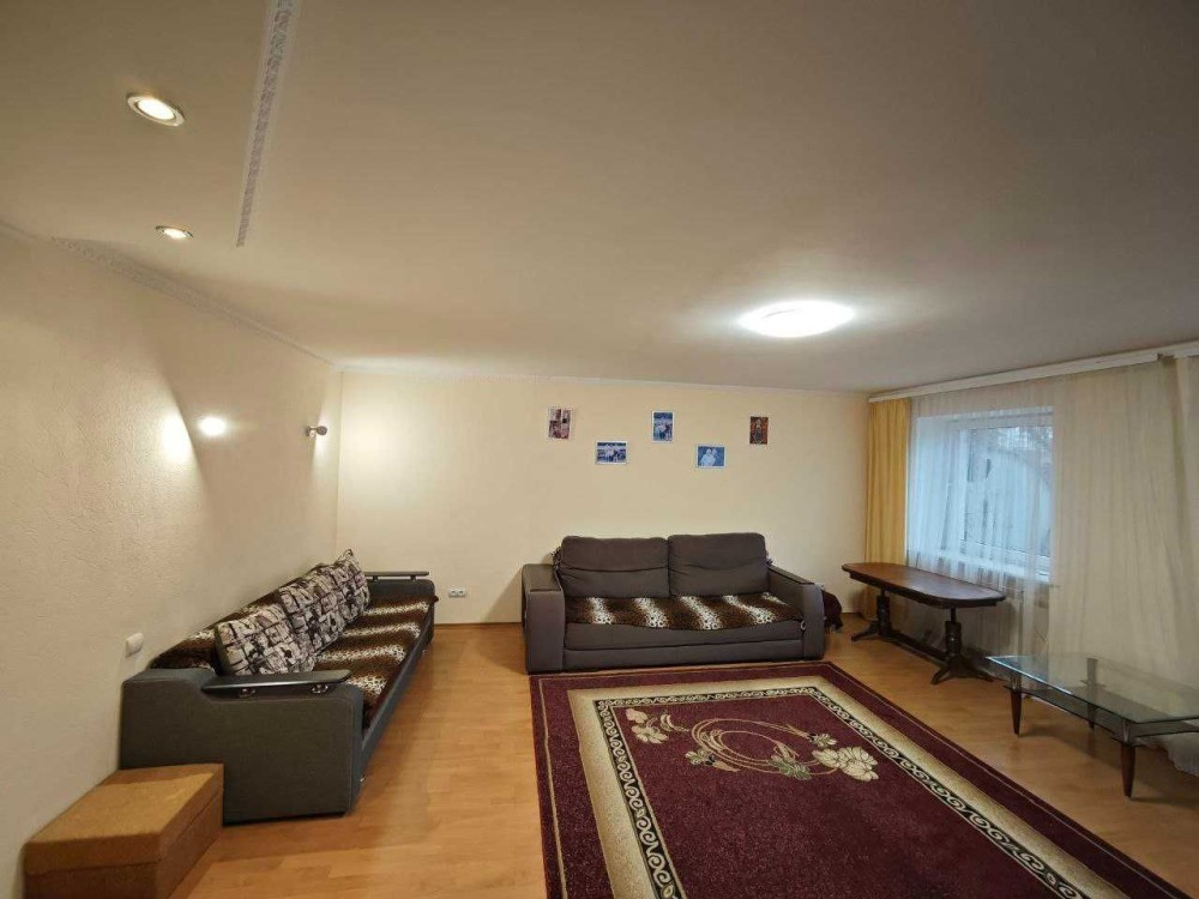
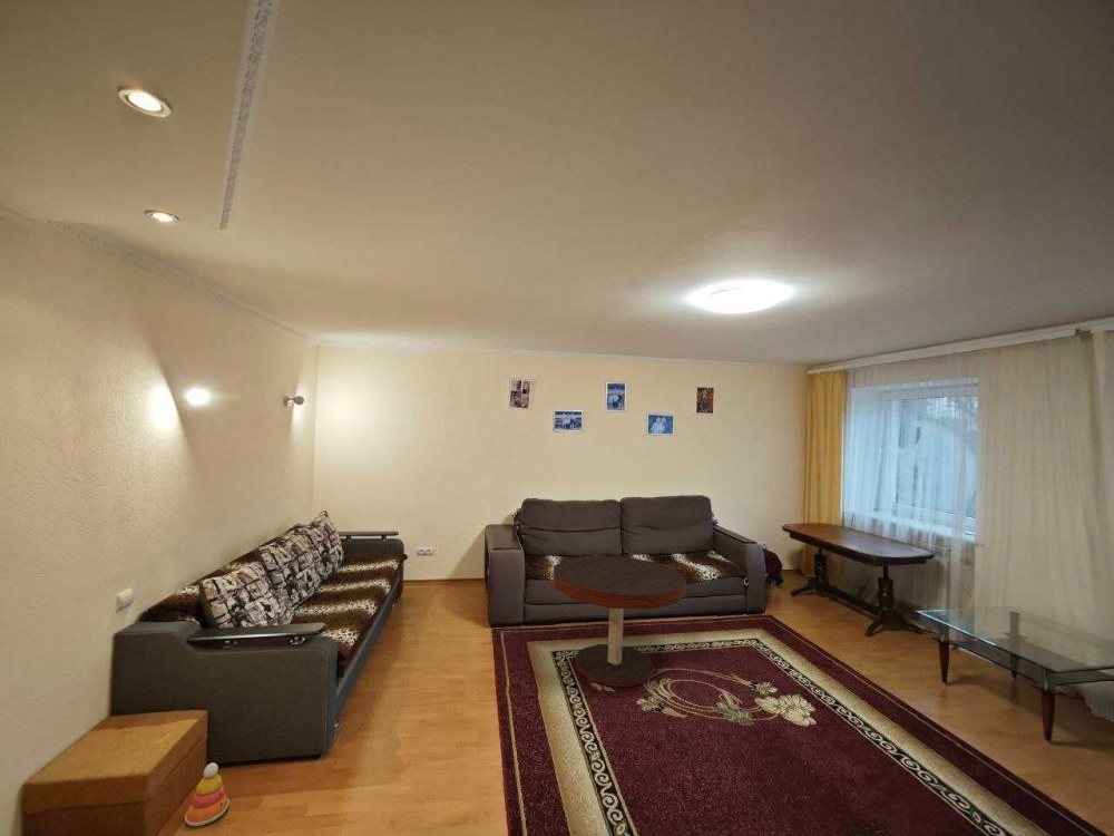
+ stacking toy (208, 789)
+ coffee table (616, 619)
